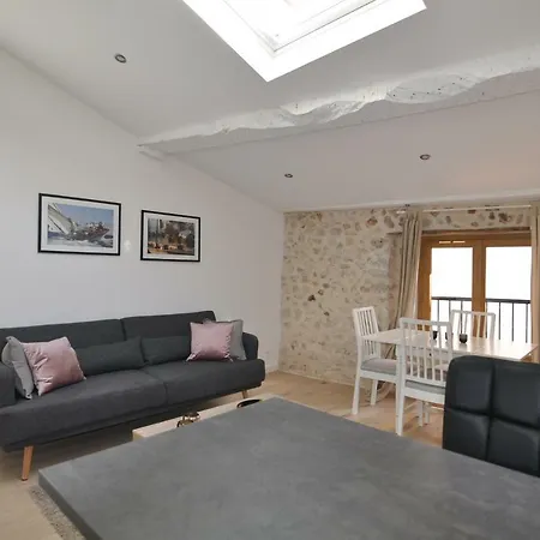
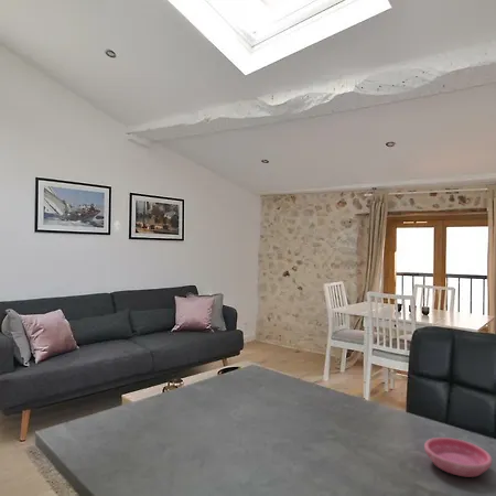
+ saucer (456, 457)
